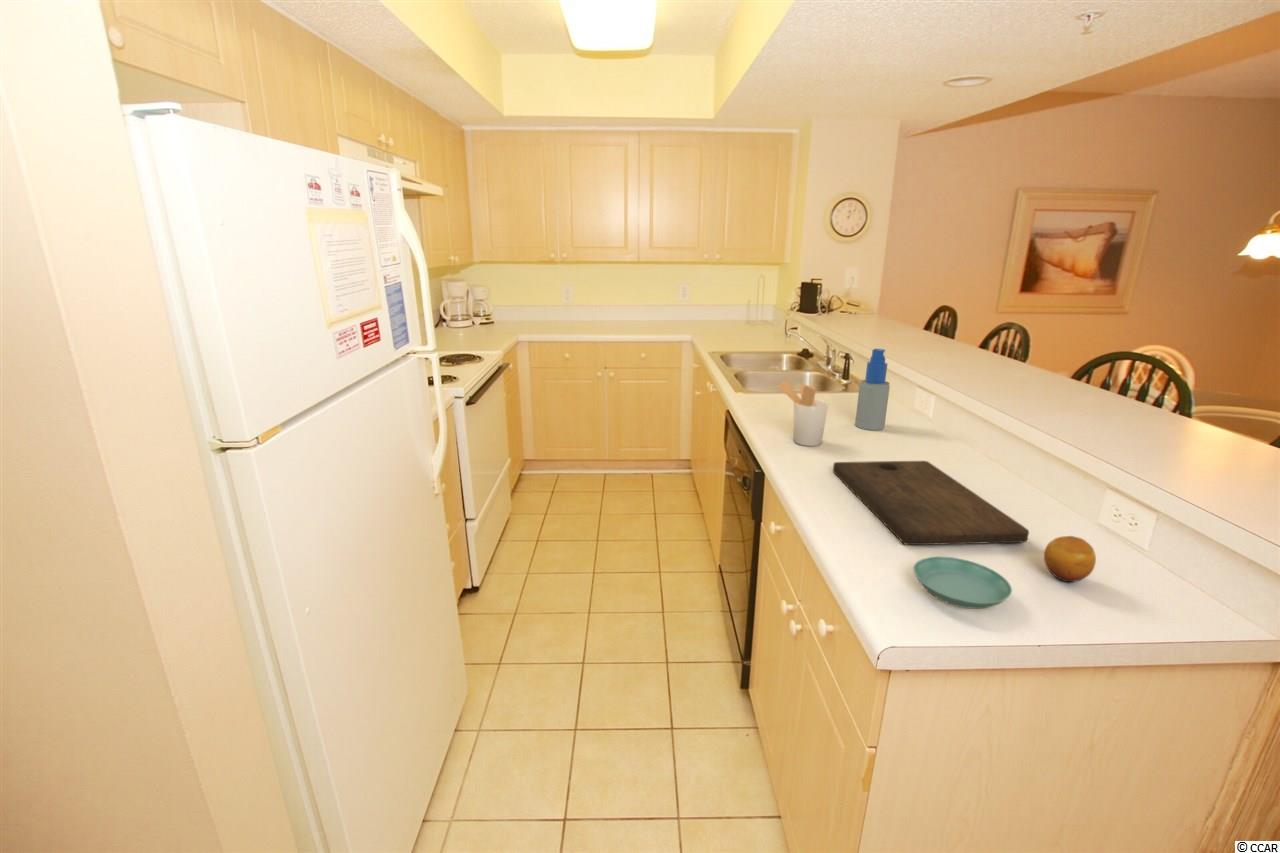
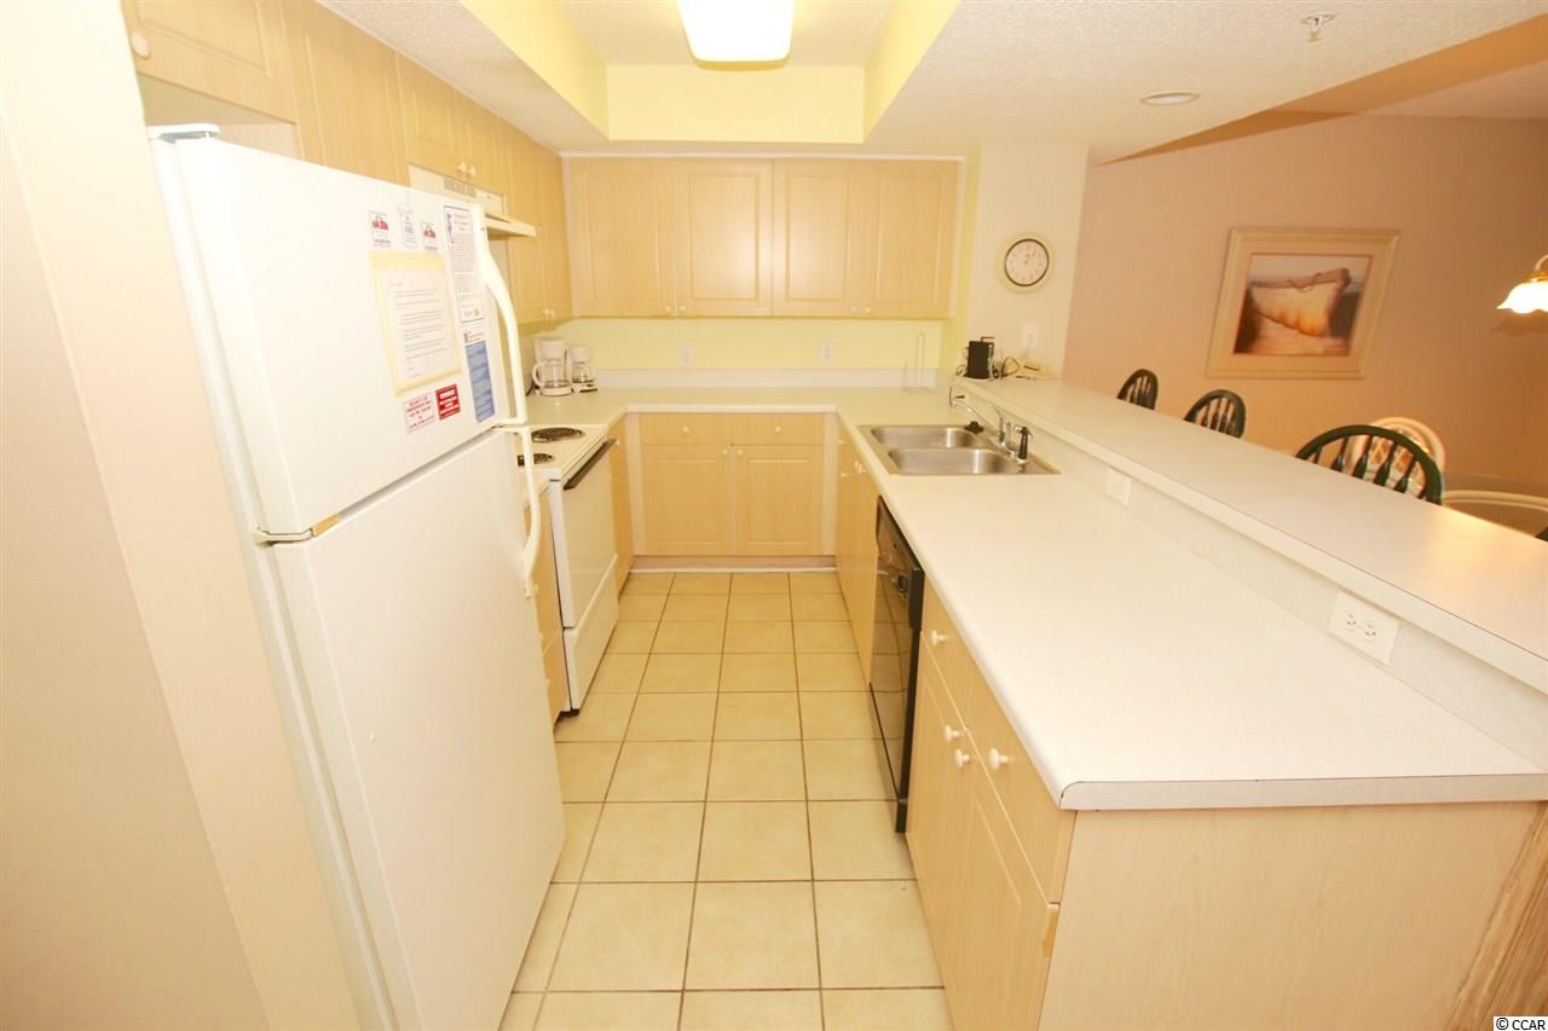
- spray bottle (874, 388)
- utensil holder (801, 411)
- saucer (959, 584)
- cutting board (917, 496)
- fruit (1069, 557)
